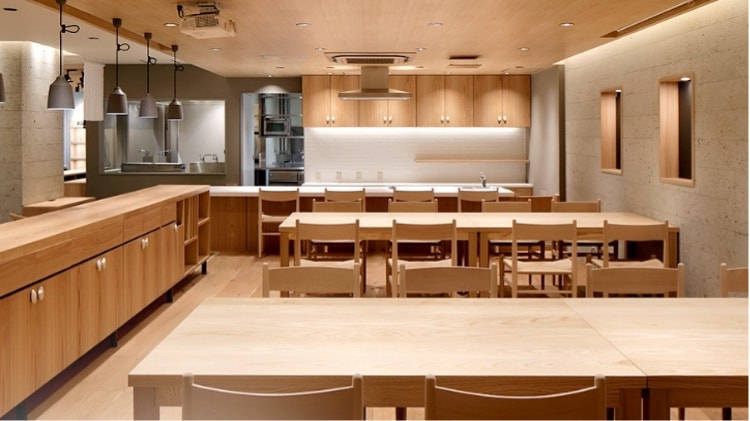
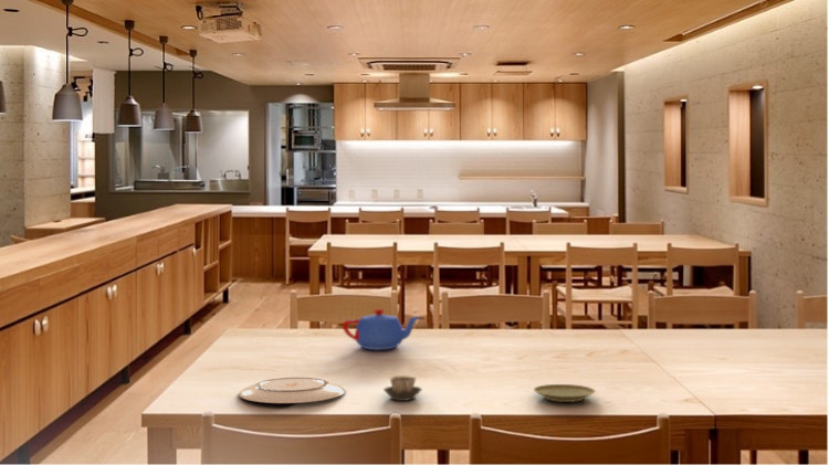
+ plate (292, 388)
+ teapot (381, 328)
+ plate (564, 393)
+ cup (402, 388)
